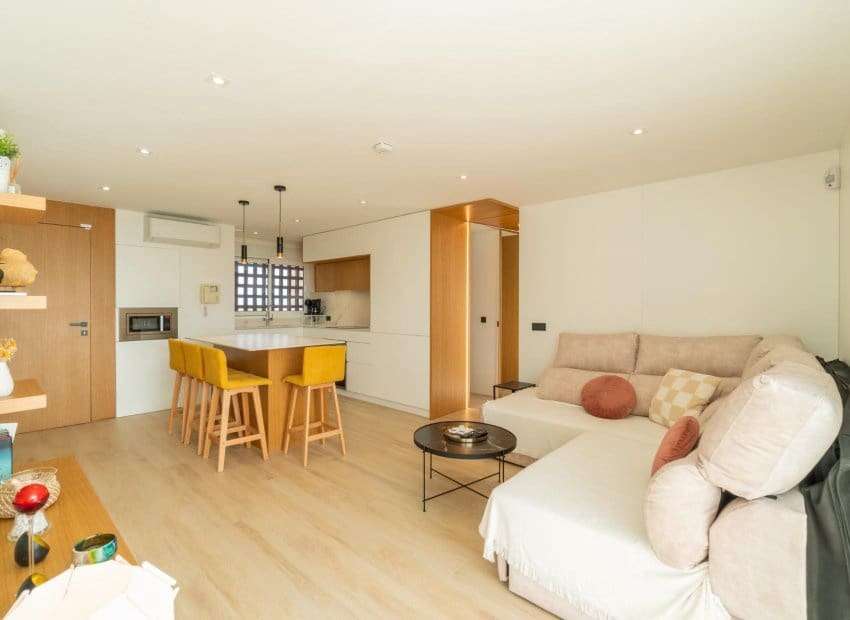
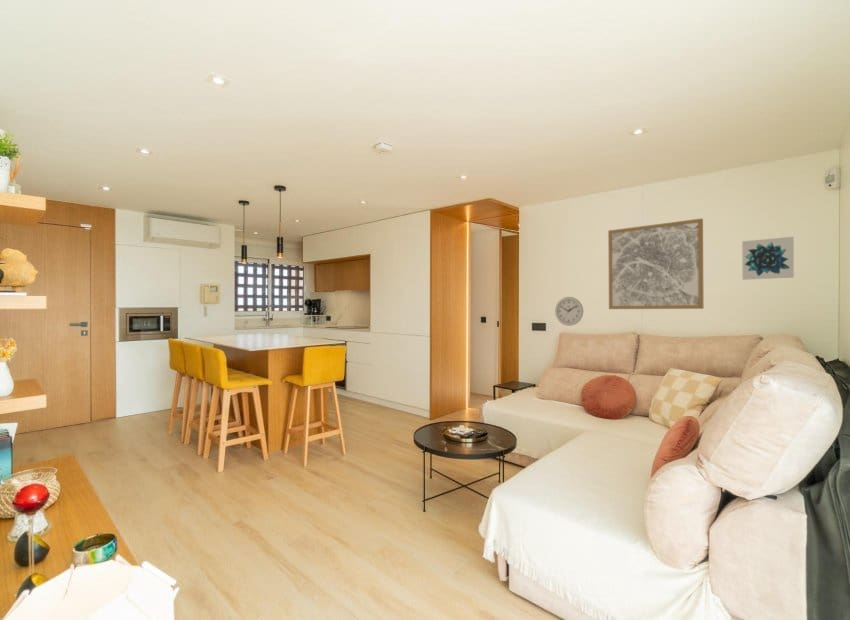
+ wall clock (568, 311)
+ wall art (767, 258)
+ wall art (652, 267)
